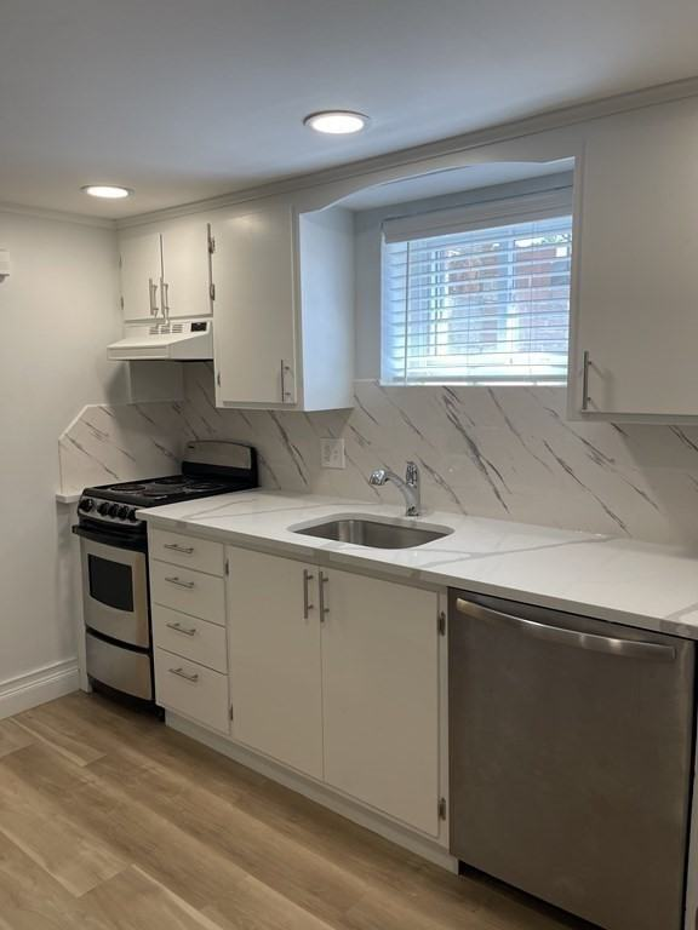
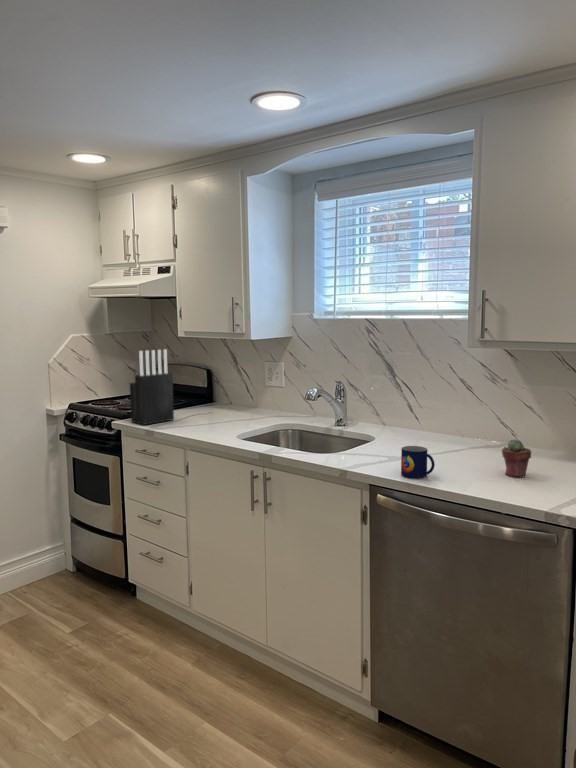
+ mug (418, 462)
+ potted succulent (516, 456)
+ knife block (150, 385)
